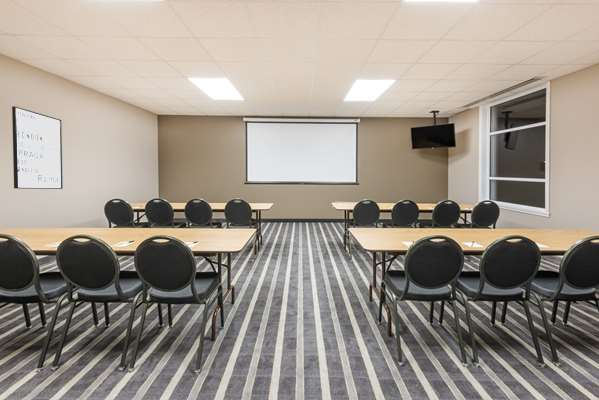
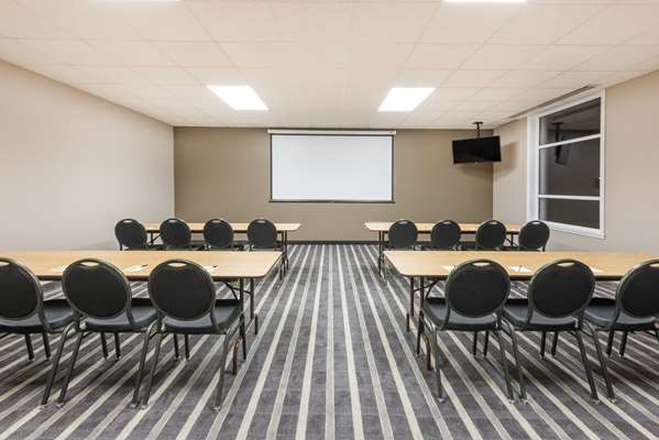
- wall art (39, 151)
